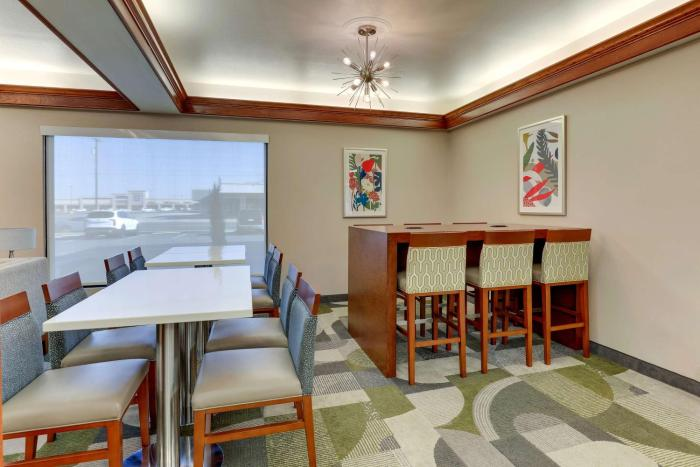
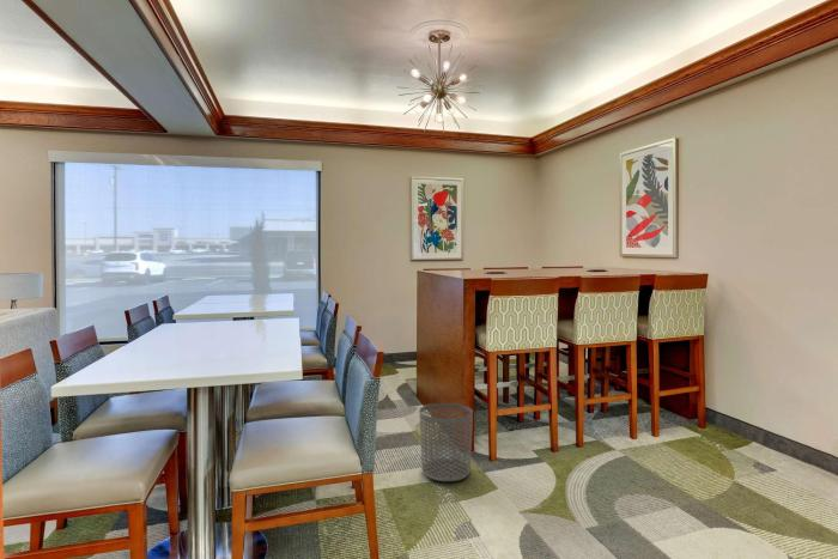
+ waste bin (445, 440)
